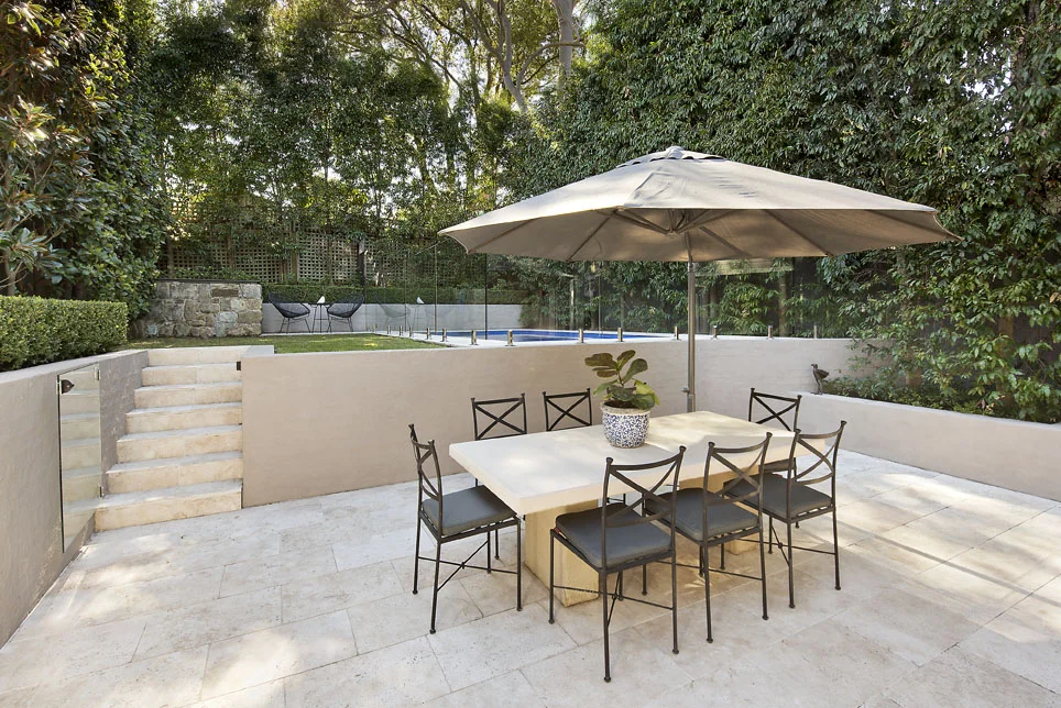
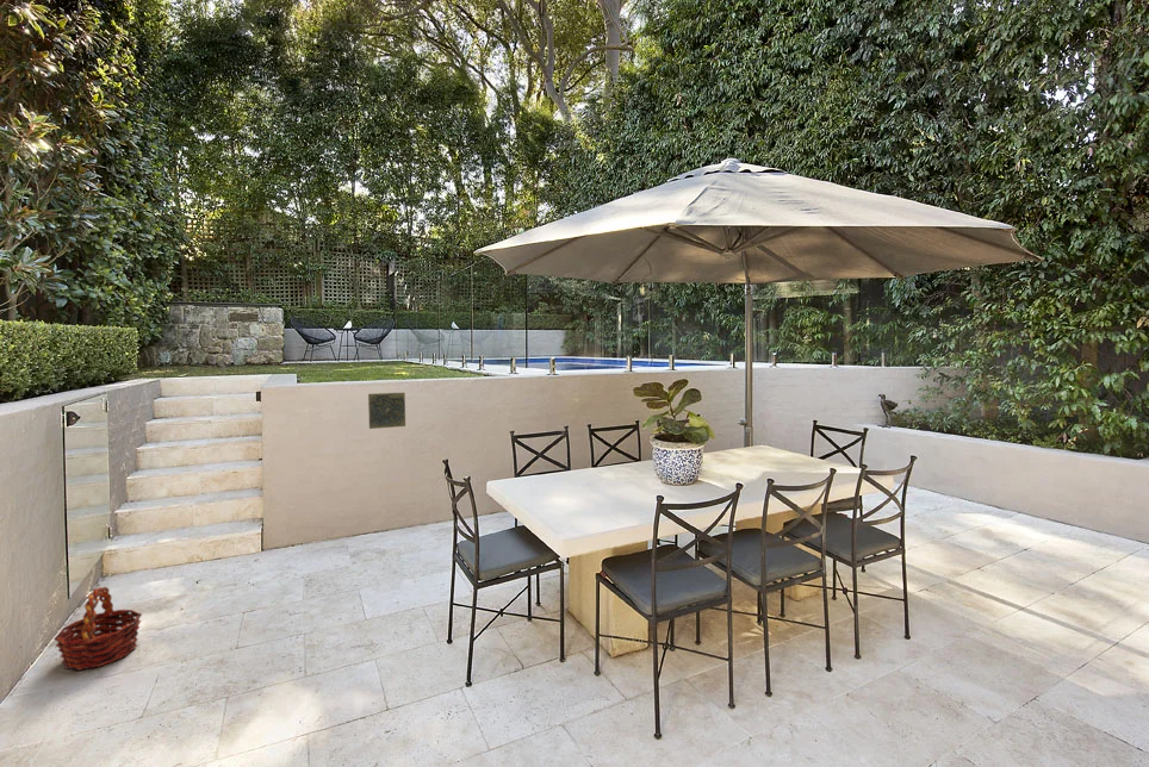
+ decorative tile (386, 410)
+ basket (99, 622)
